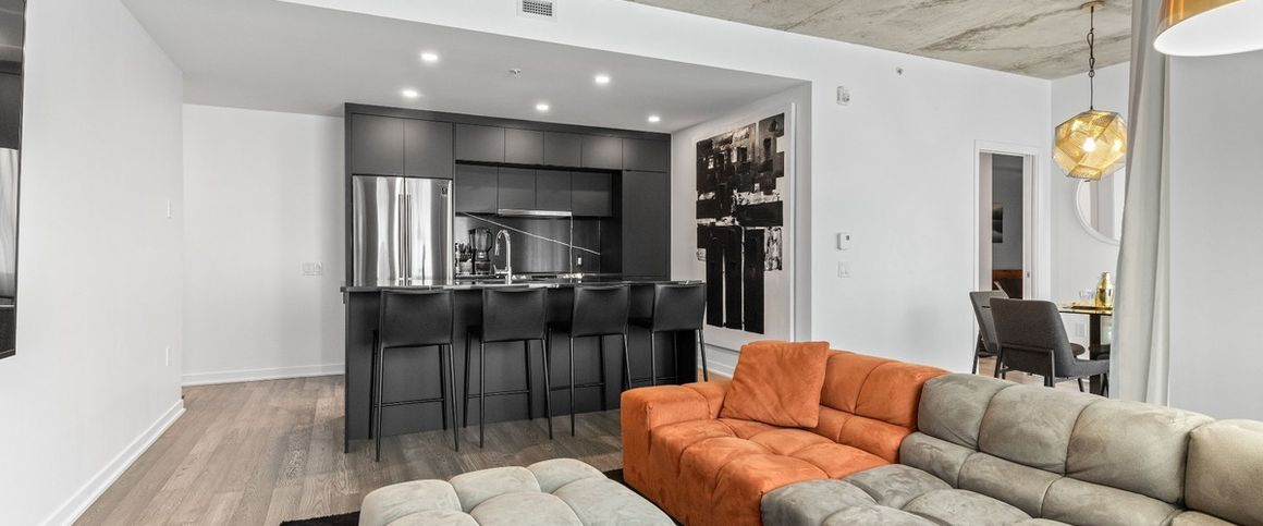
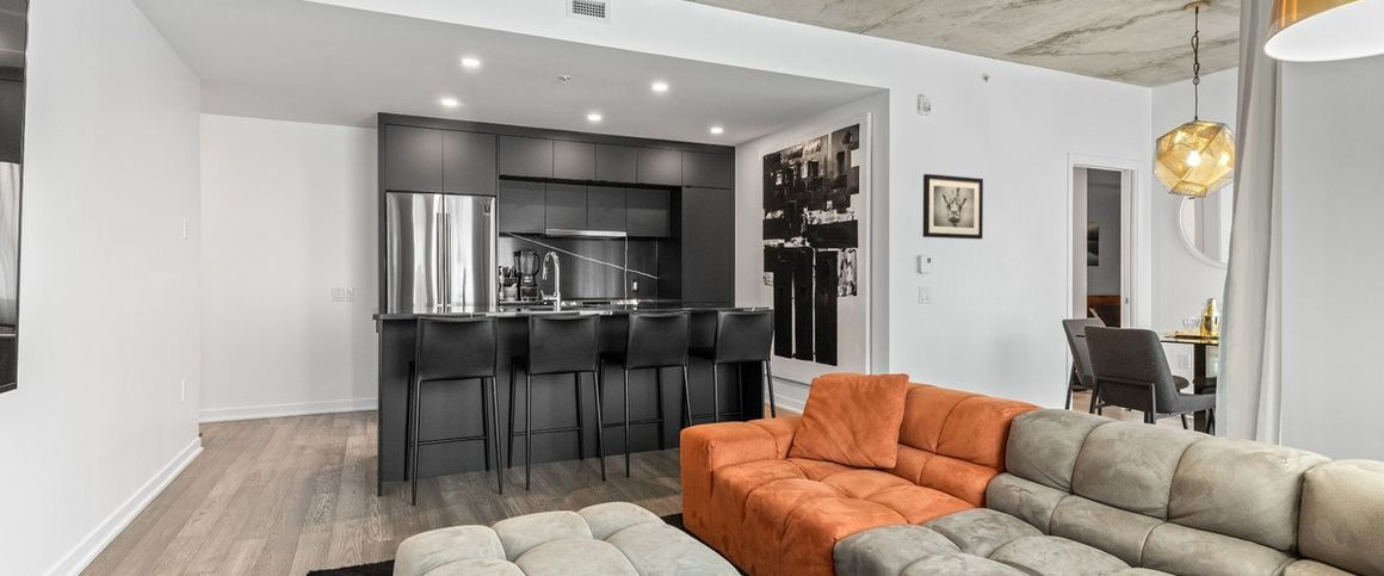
+ wall art (953, 206)
